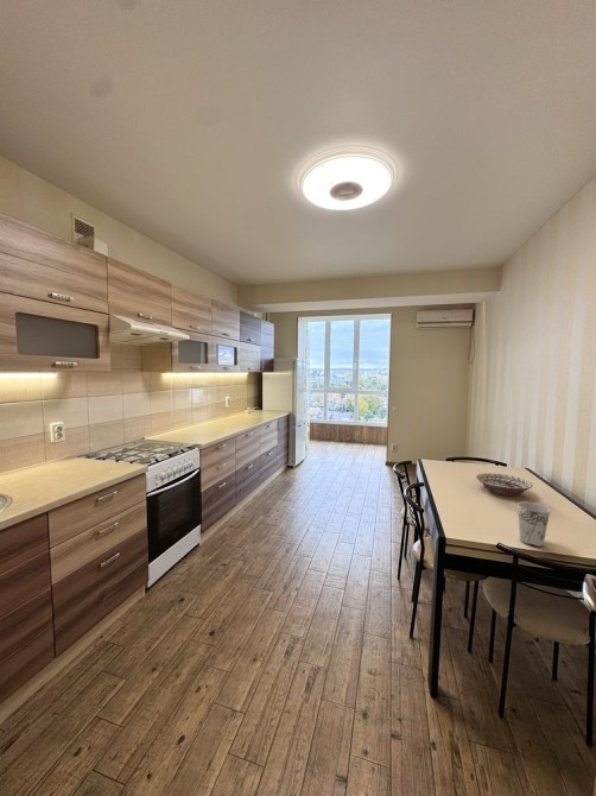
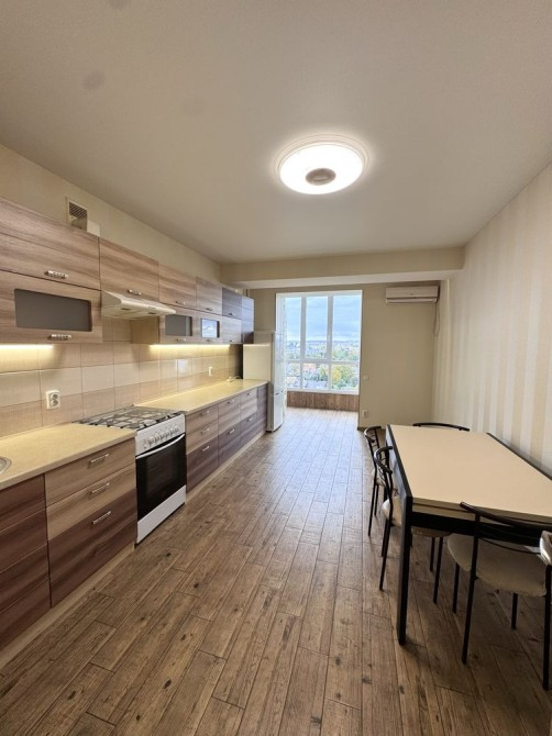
- cup (532, 524)
- decorative bowl (502, 486)
